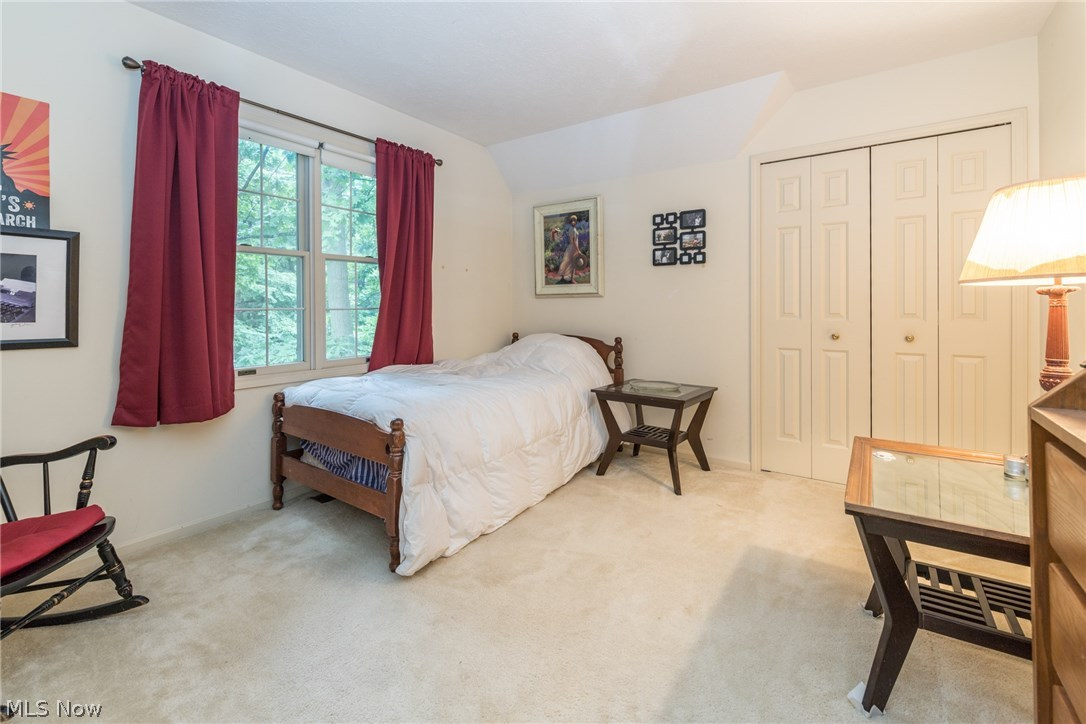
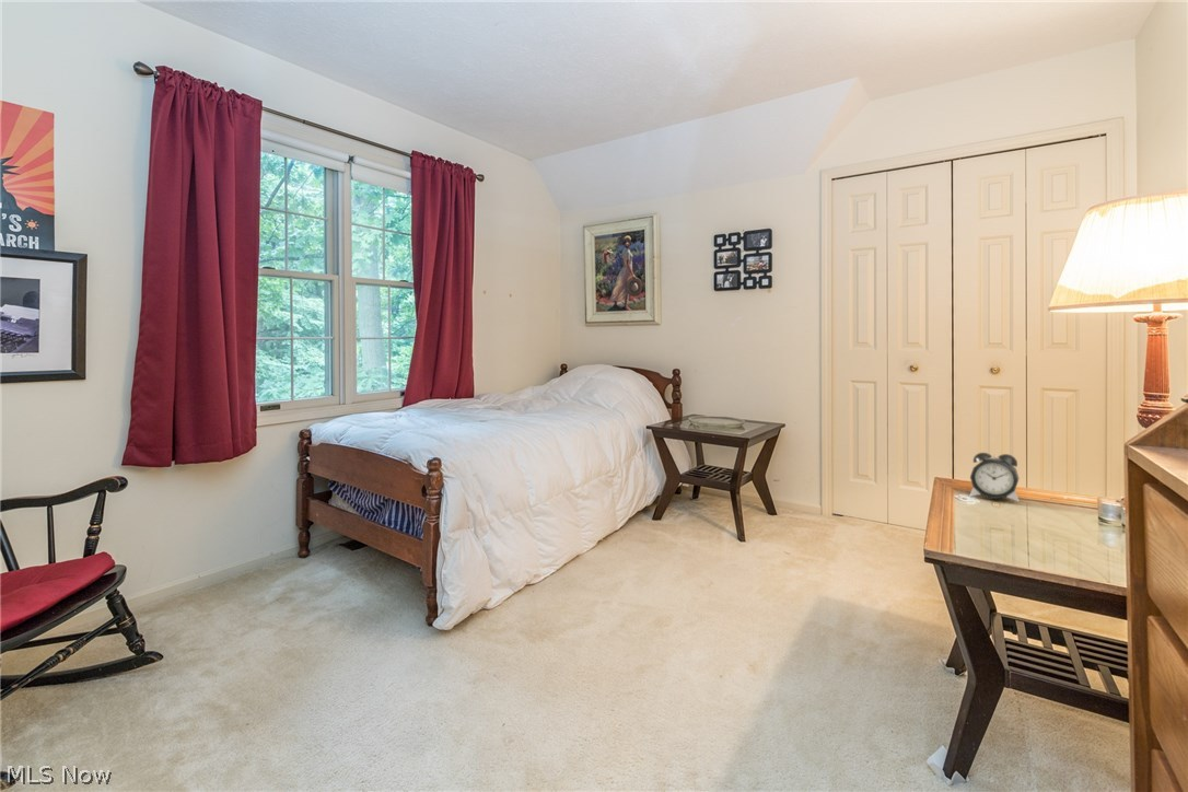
+ alarm clock (993, 475)
